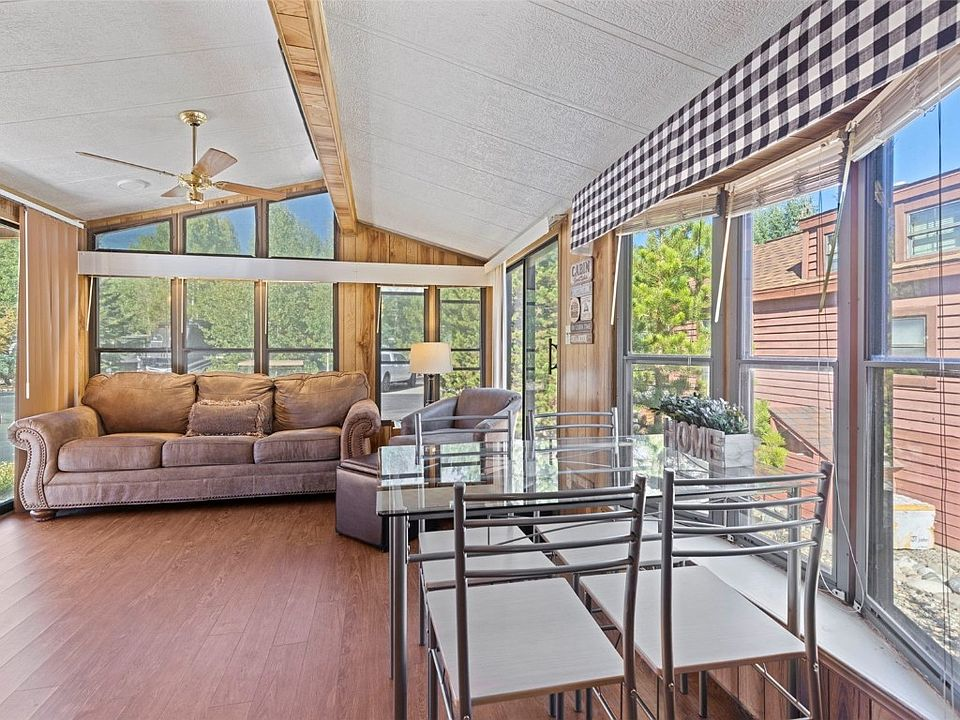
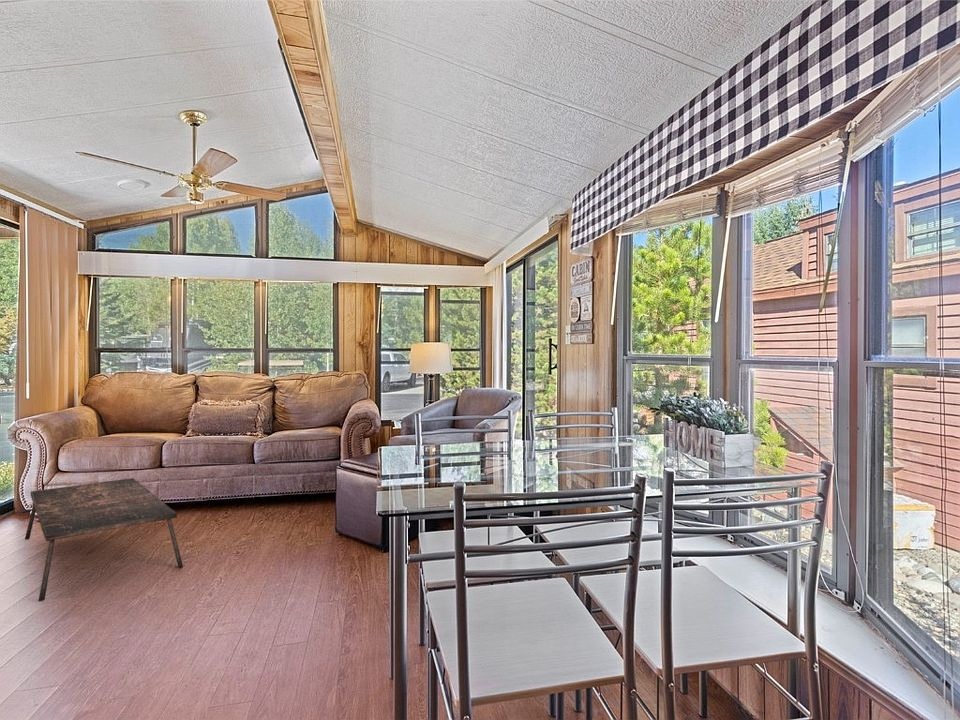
+ coffee table (98, 526)
